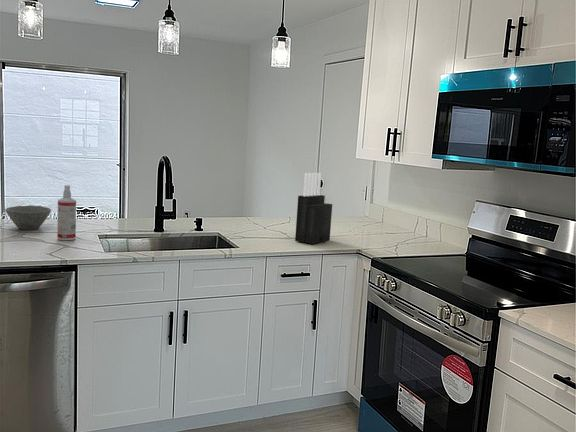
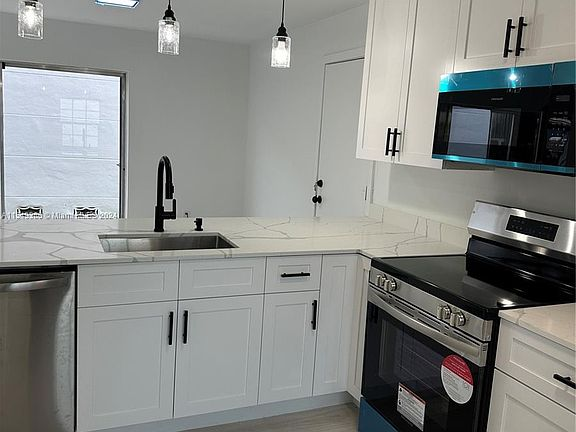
- bowl (28, 218)
- spray bottle (66, 212)
- knife block (316, 207)
